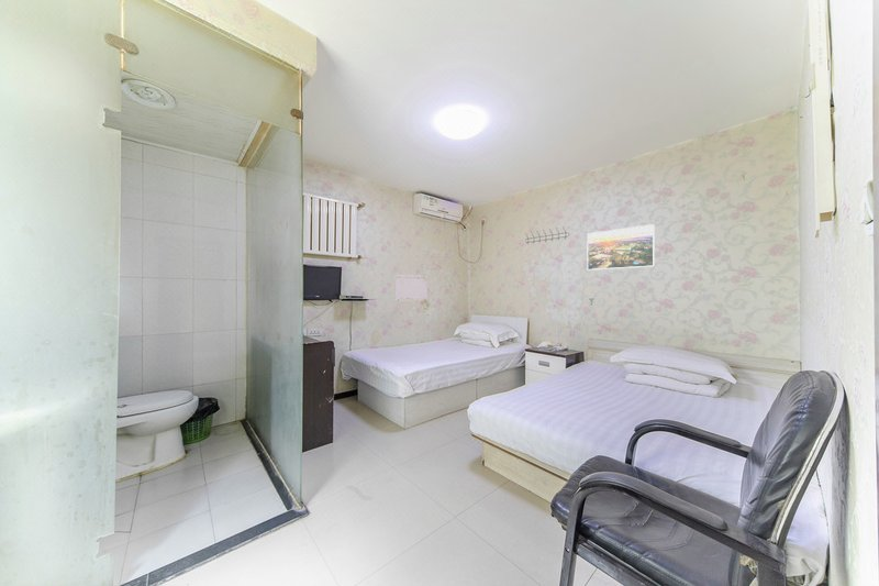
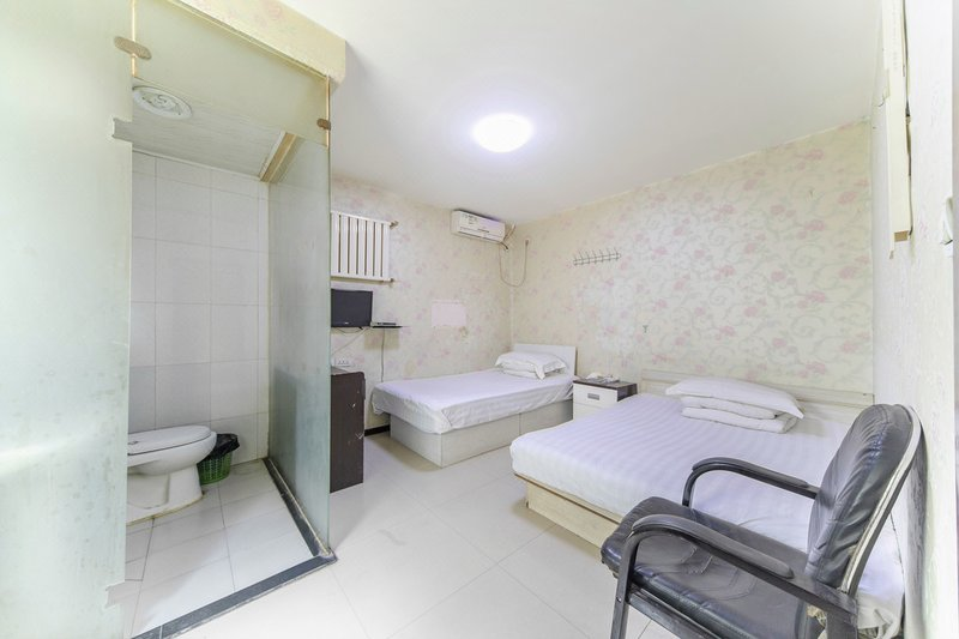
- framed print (617, 248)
